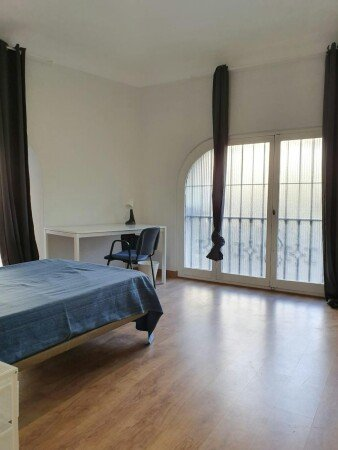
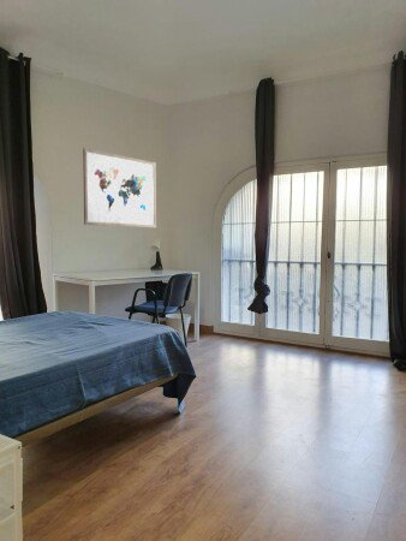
+ wall art (123, 191)
